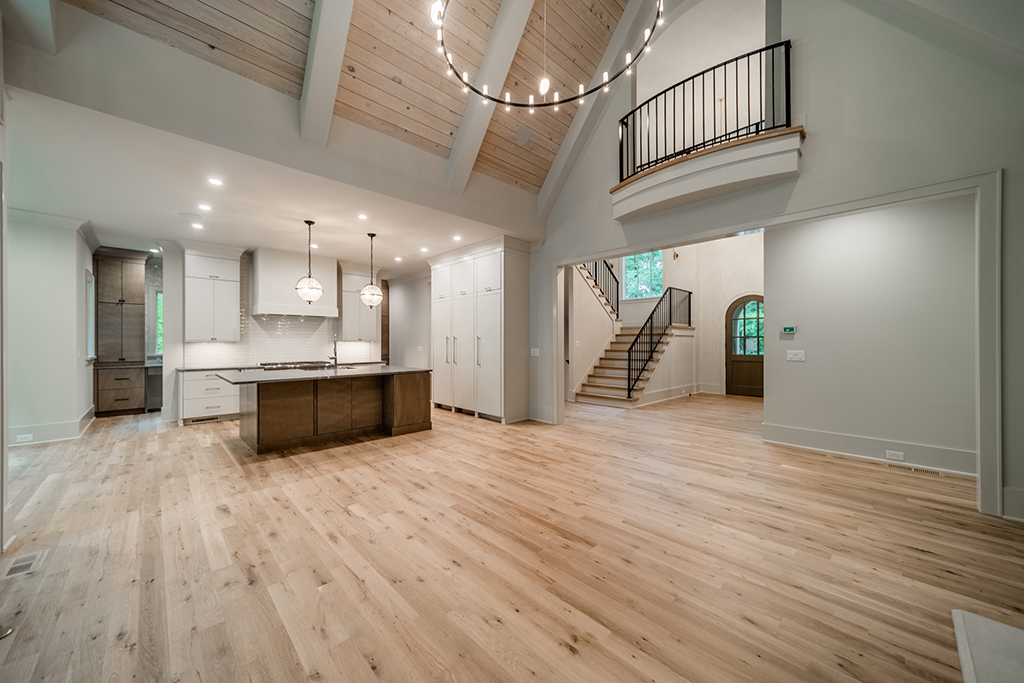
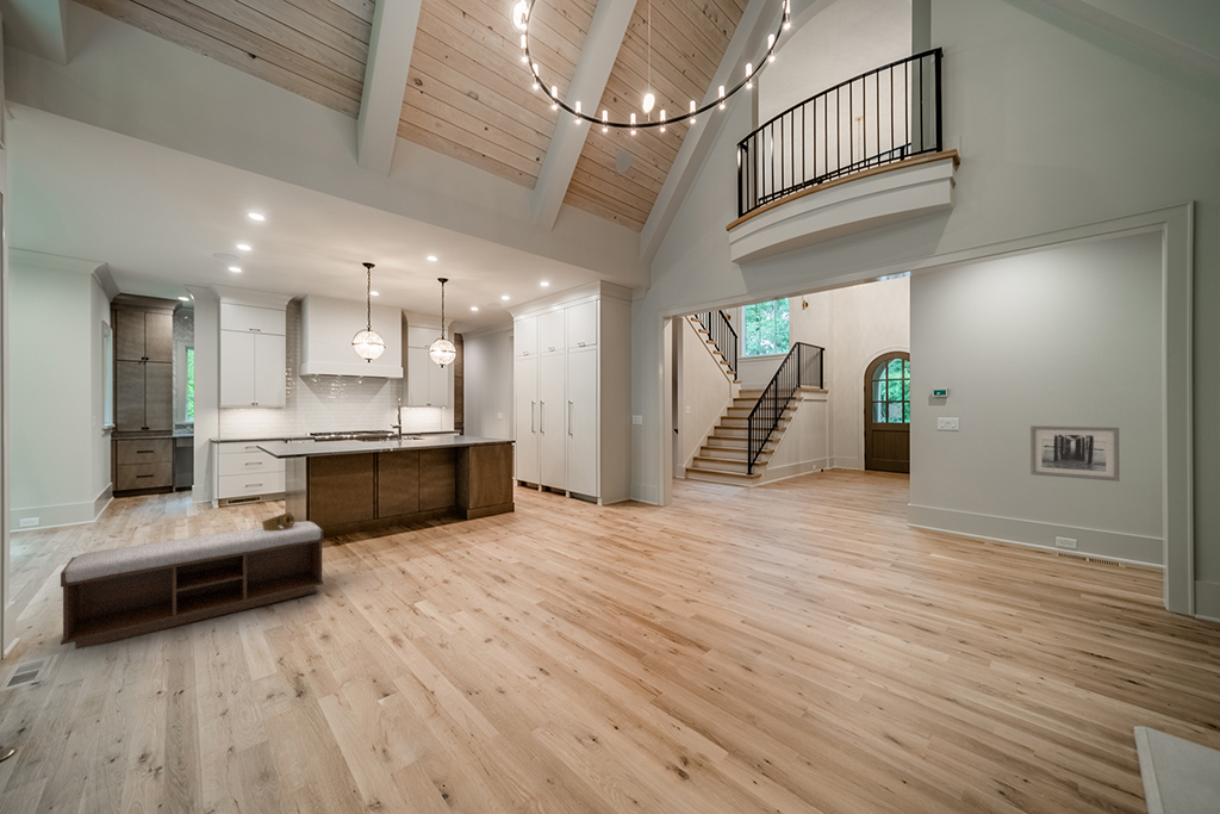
+ wall art (1072, 452)
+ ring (278, 520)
+ bench (210, 573)
